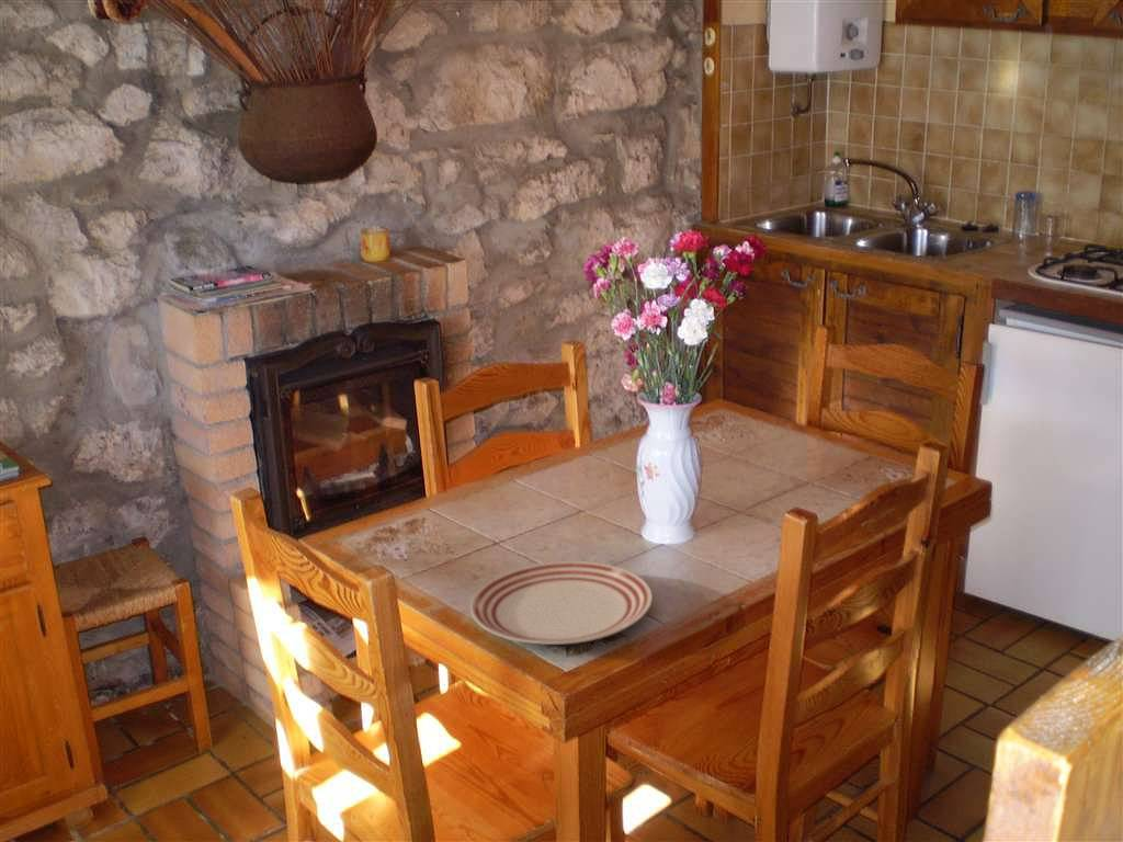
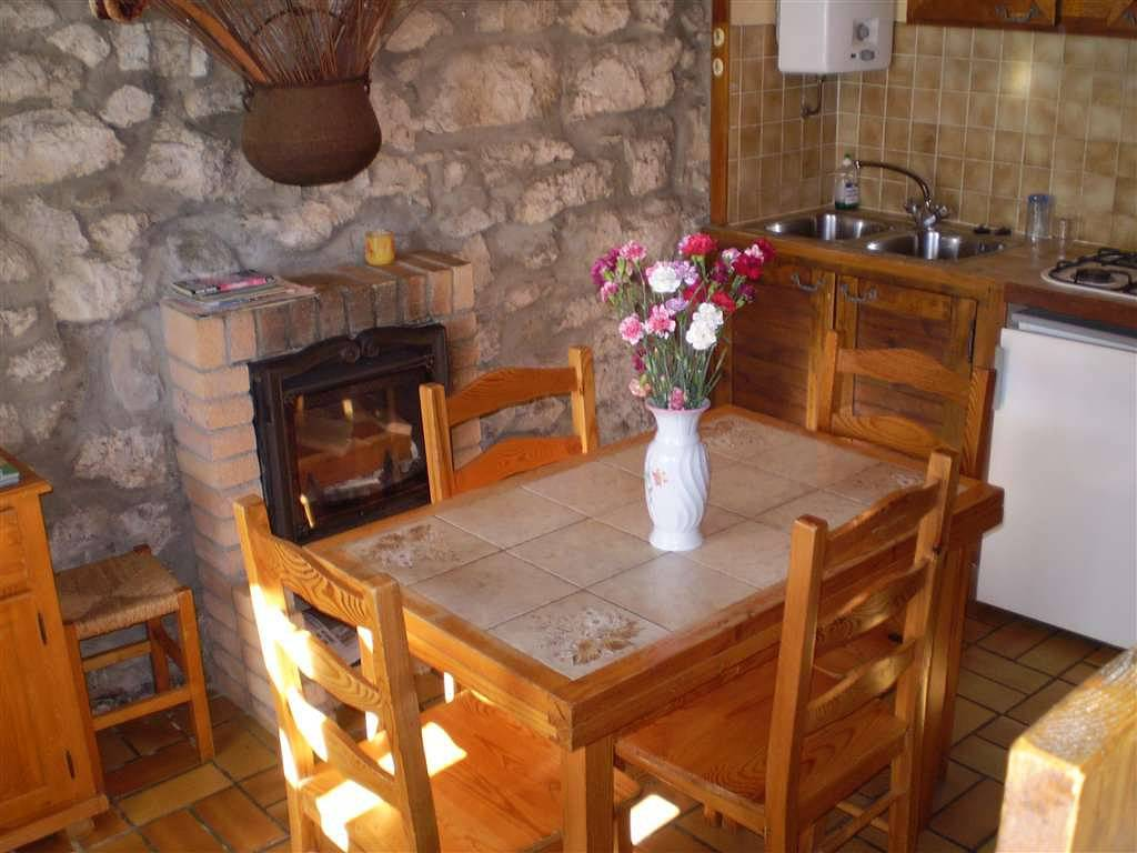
- dinner plate (562, 606)
